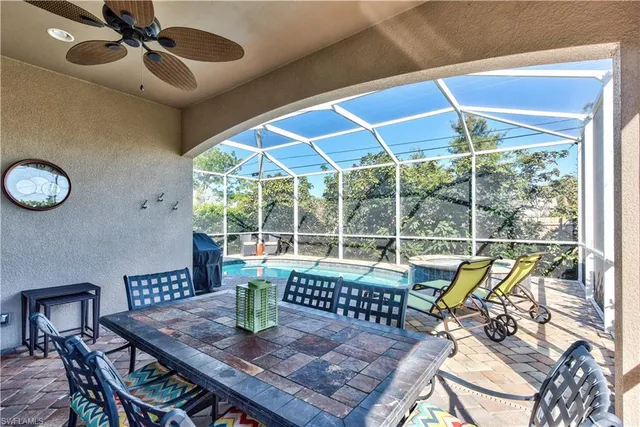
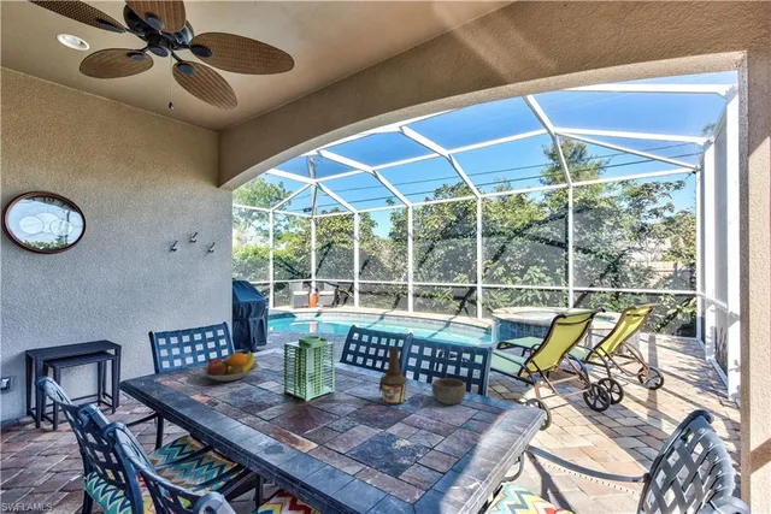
+ fruit bowl (229, 365)
+ bottle (392, 374)
+ bowl (448, 391)
